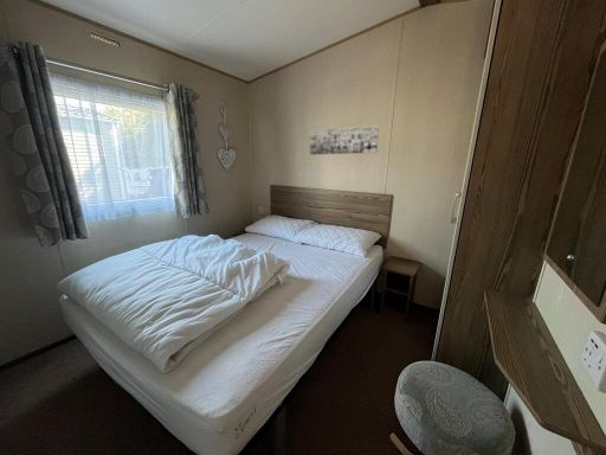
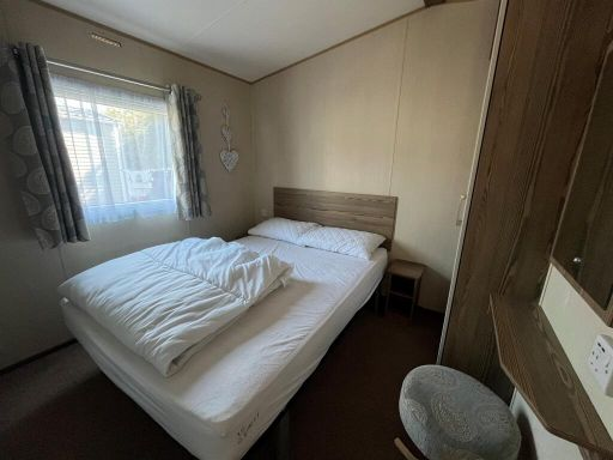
- wall art (341, 141)
